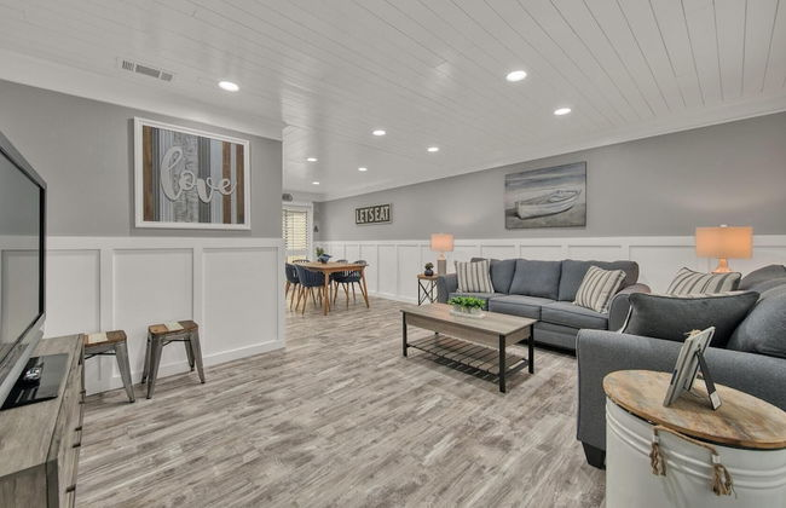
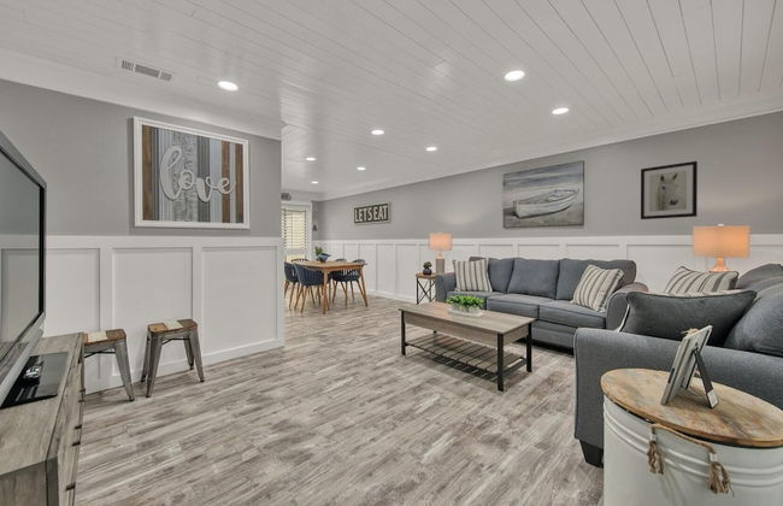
+ wall art (667, 192)
